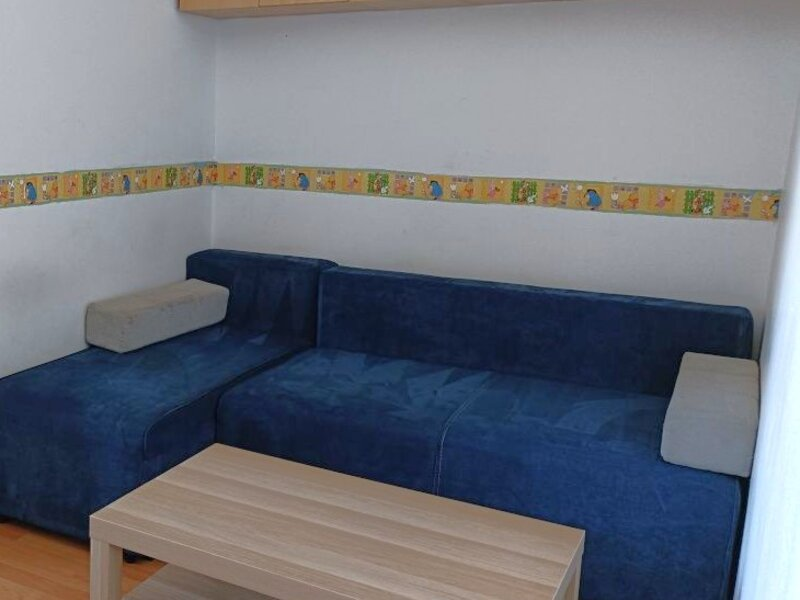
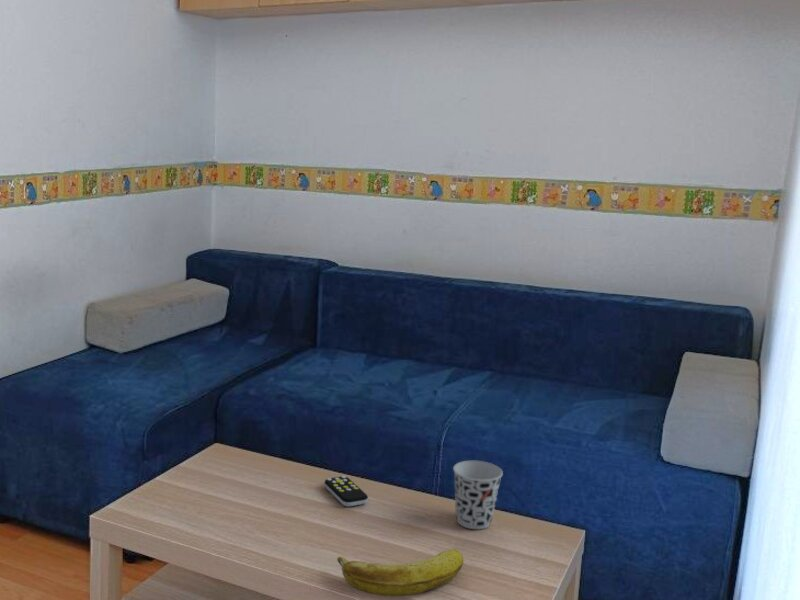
+ remote control (345, 490)
+ banana (399, 565)
+ cup (475, 495)
